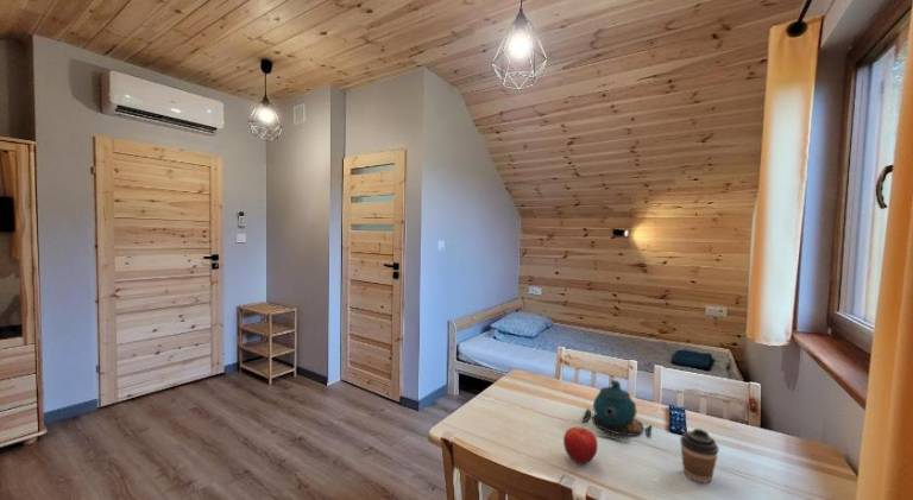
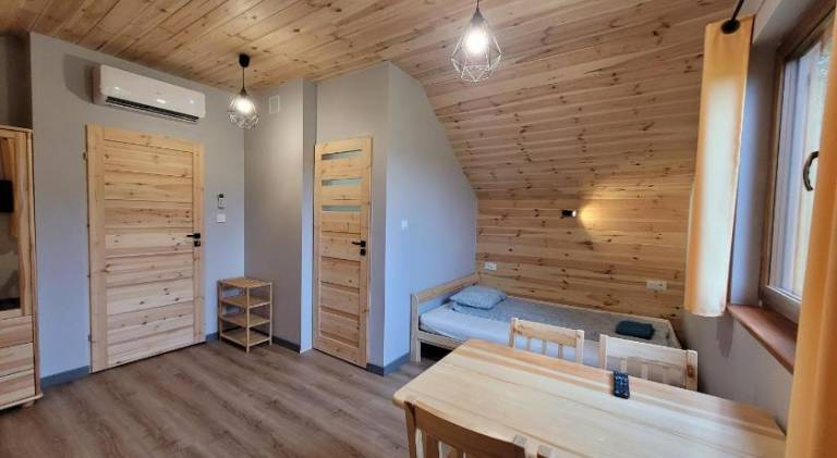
- fruit (580, 443)
- coffee cup (698, 454)
- teapot (617, 401)
